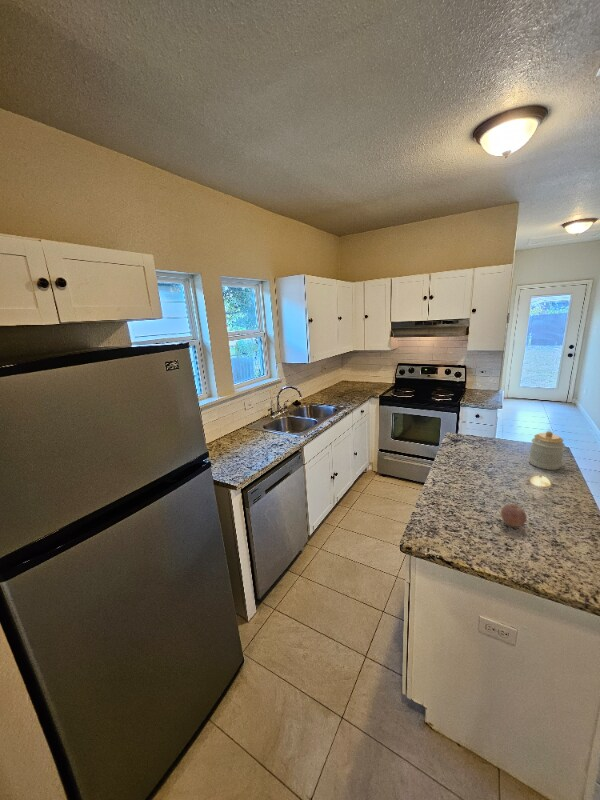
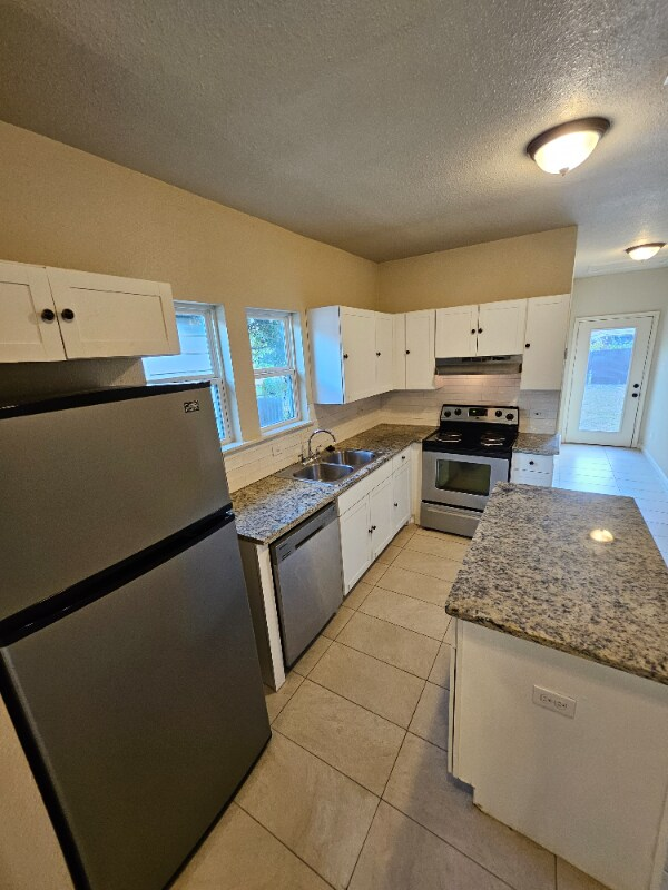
- fruit (512, 515)
- jar (547, 448)
